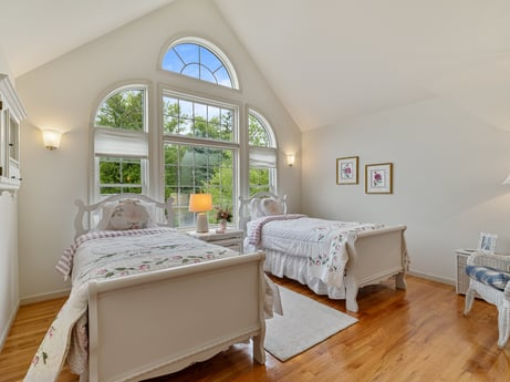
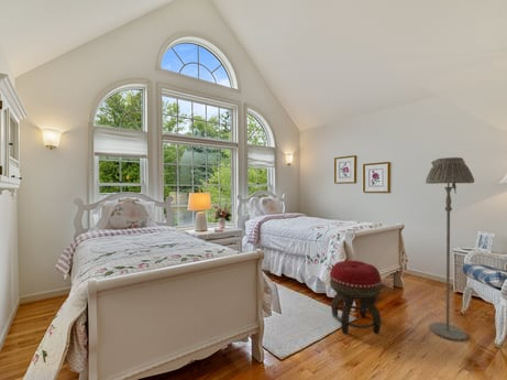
+ floor lamp (448, 246)
+ footstool (354, 294)
